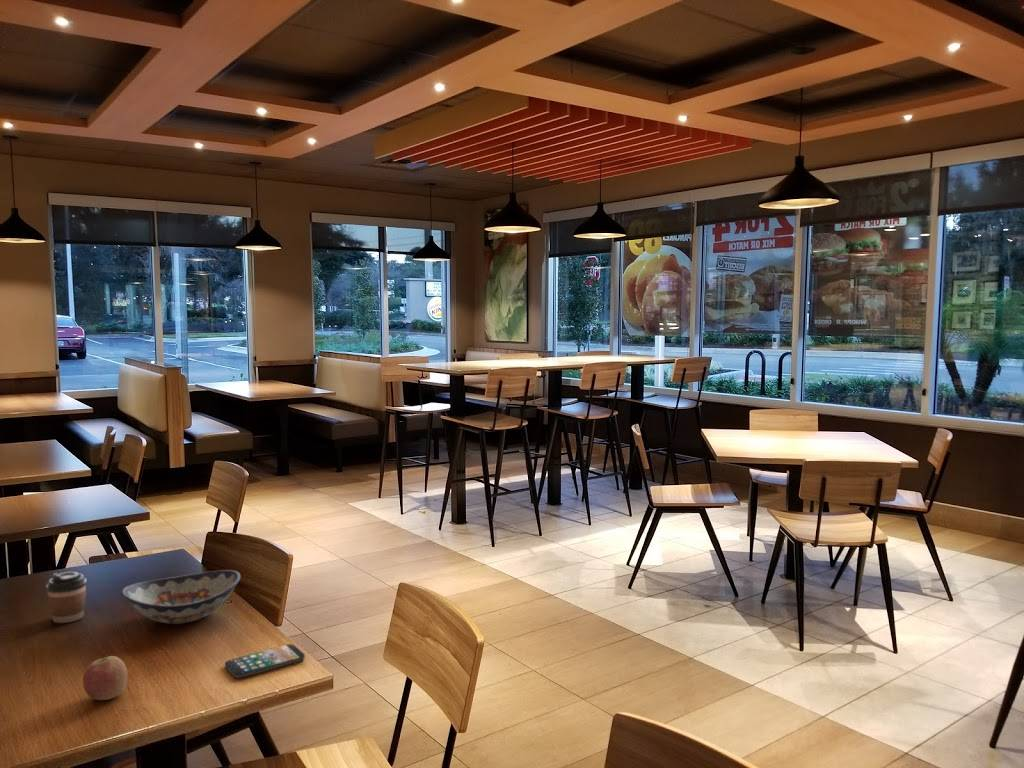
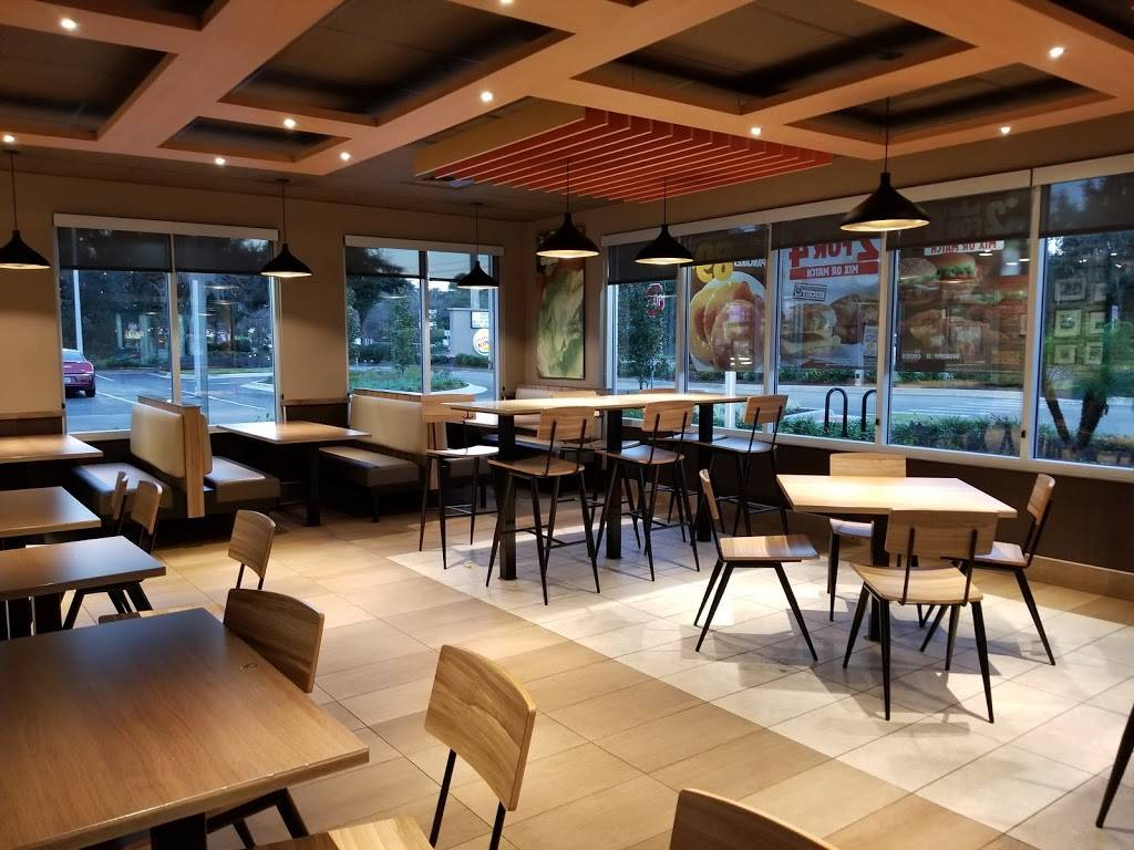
- decorative bowl (183, 599)
- apple (105, 677)
- coffee cup (67, 595)
- smartphone (265, 660)
